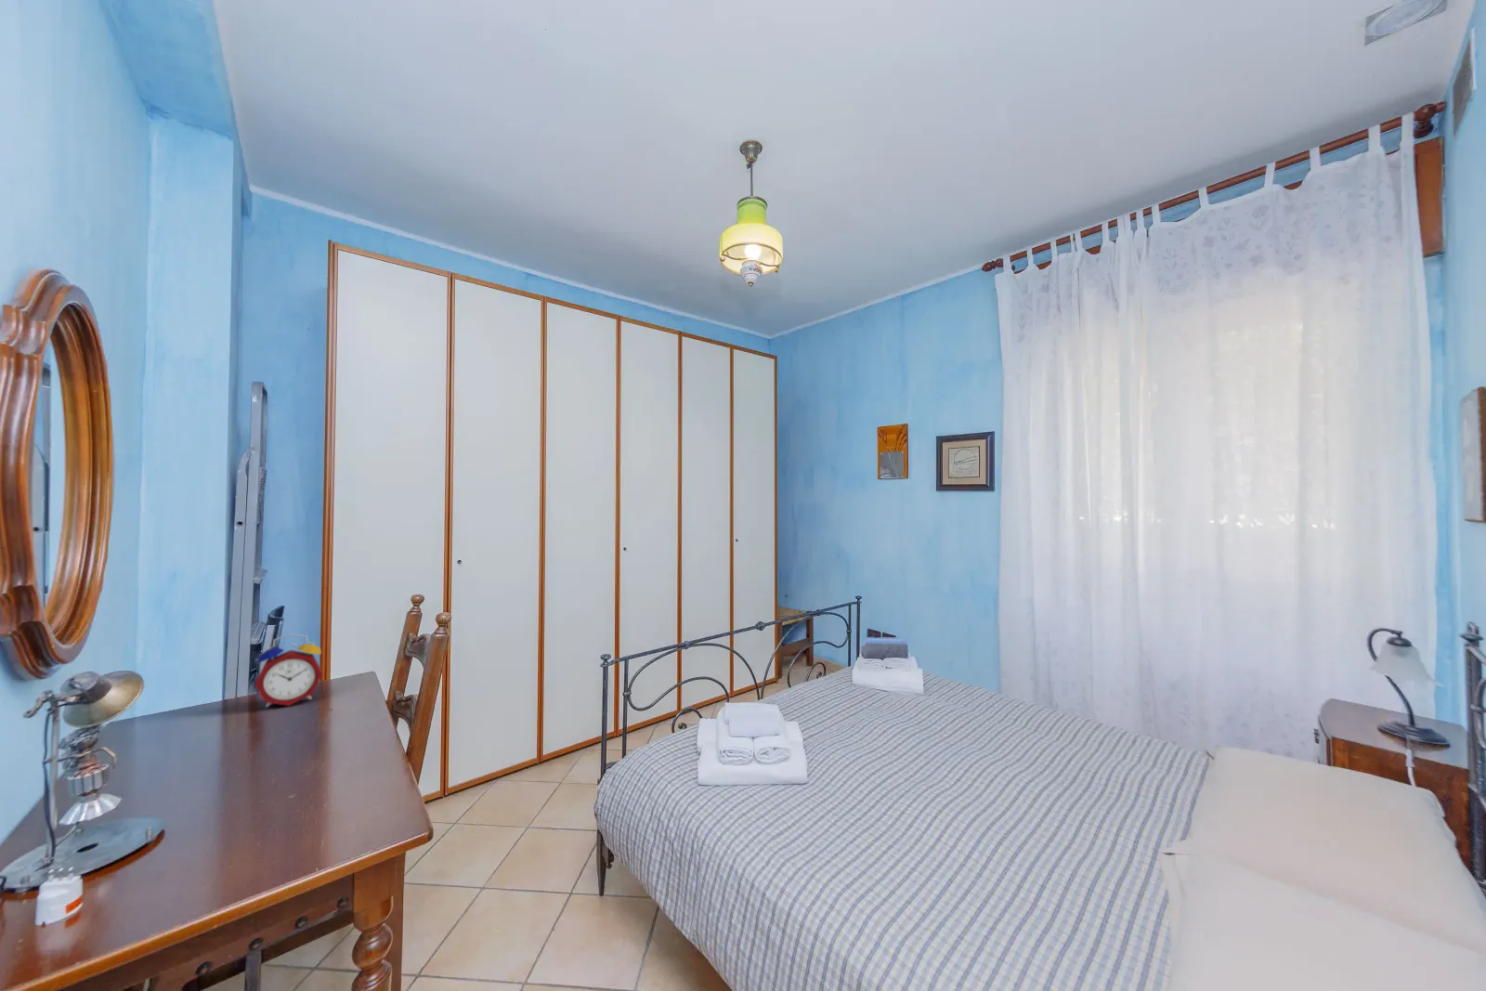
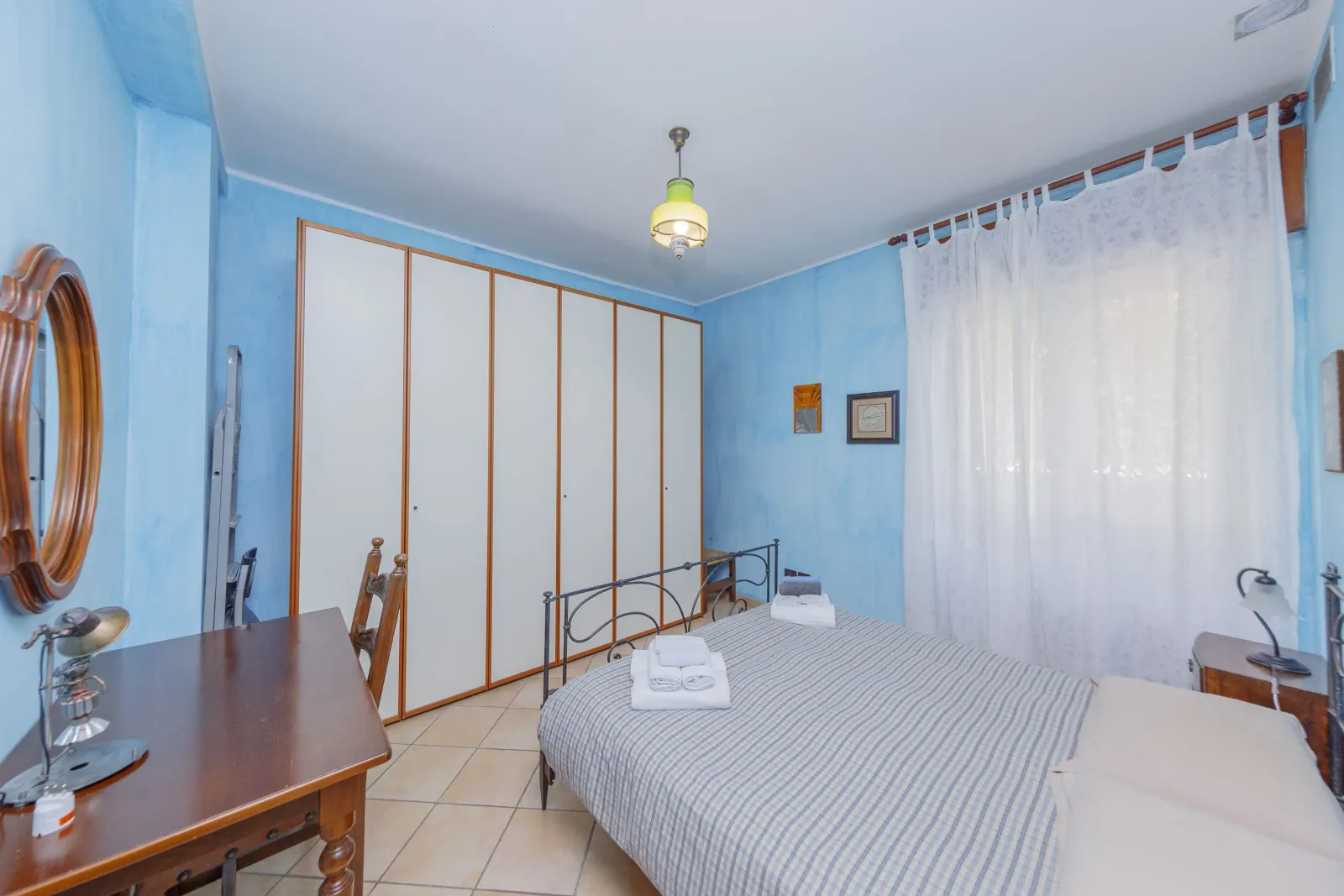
- alarm clock (290, 667)
